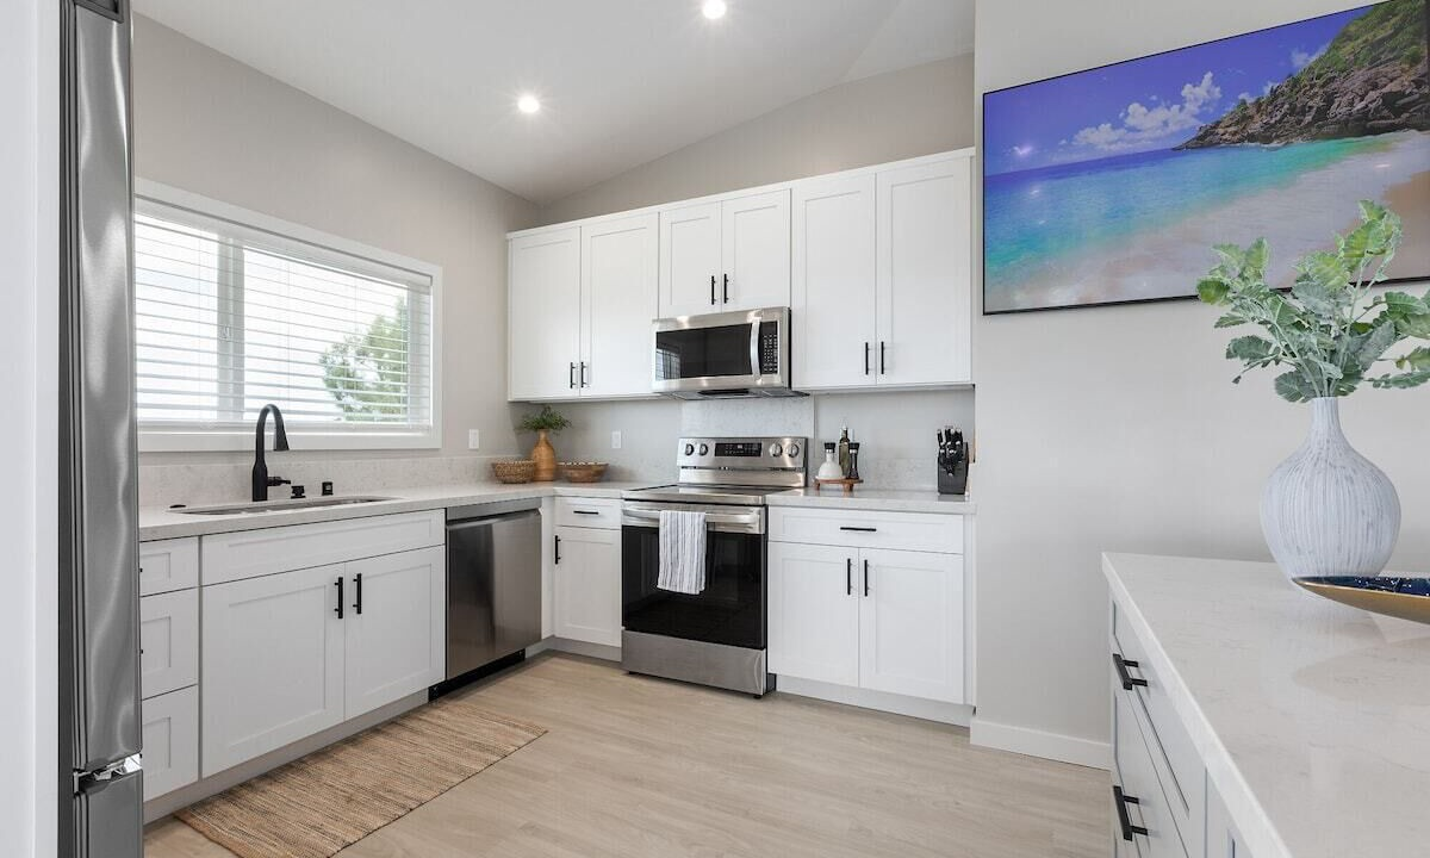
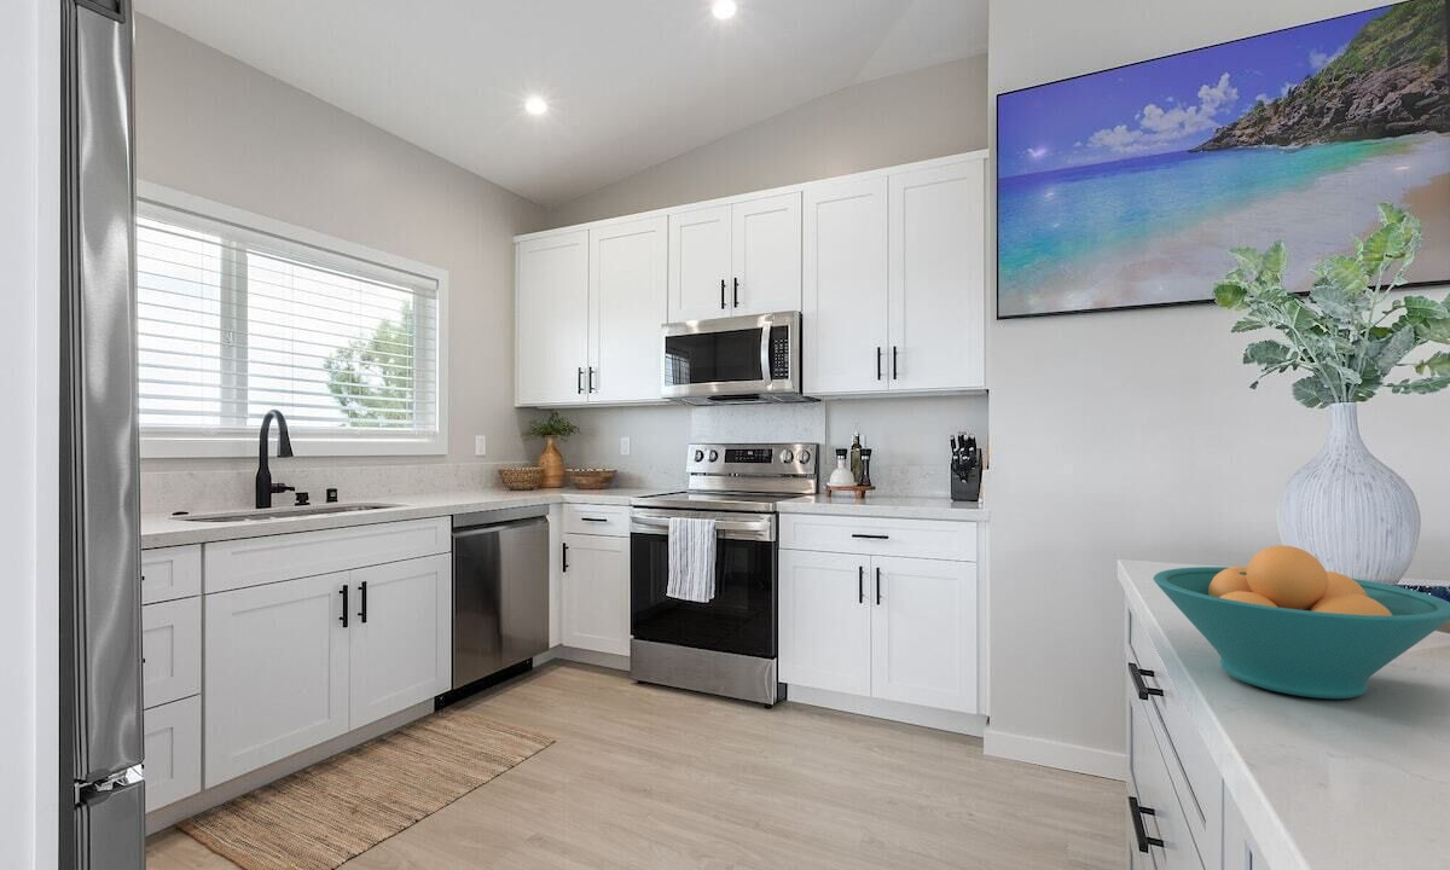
+ fruit bowl (1289, 613)
